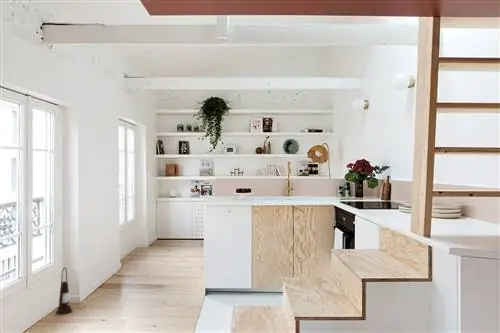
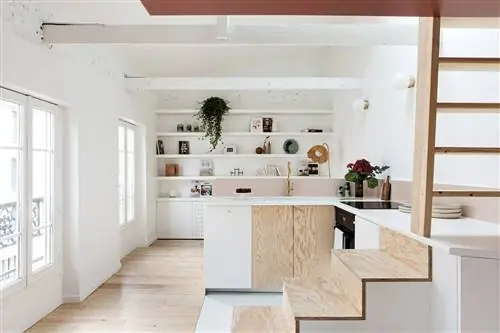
- lantern (64, 289)
